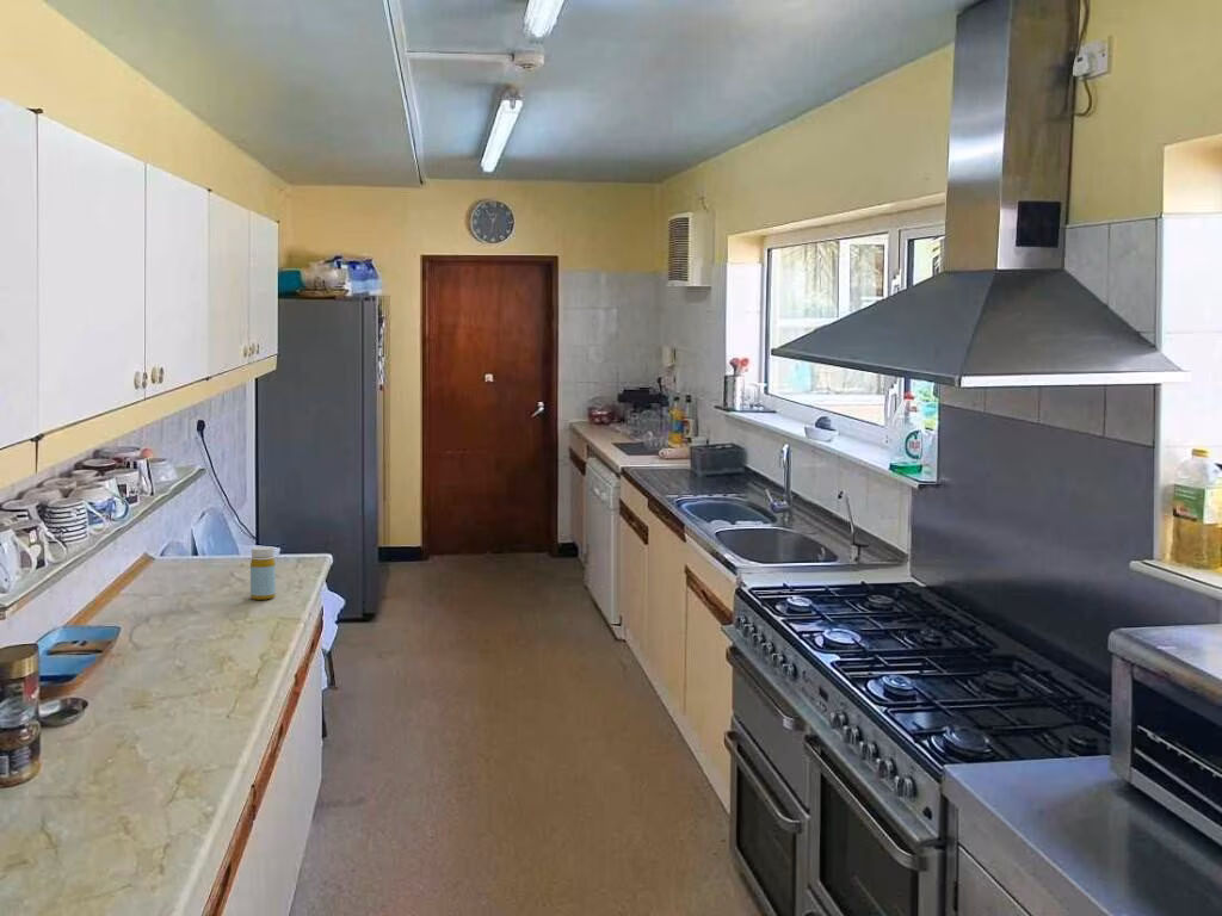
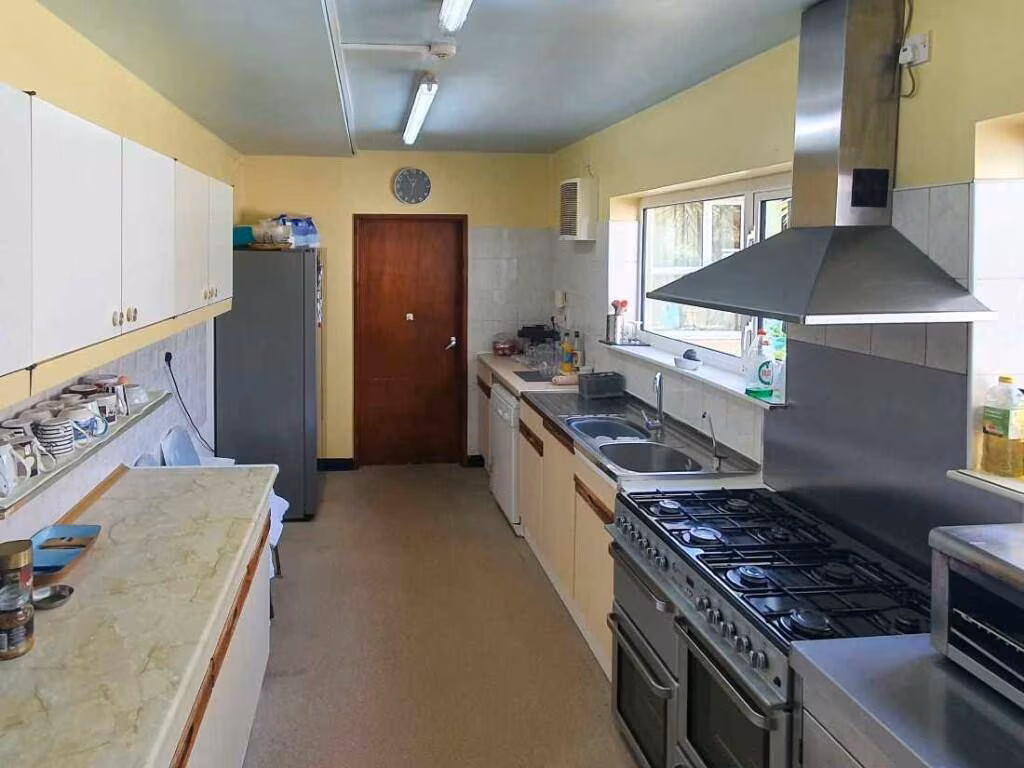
- bottle (263, 572)
